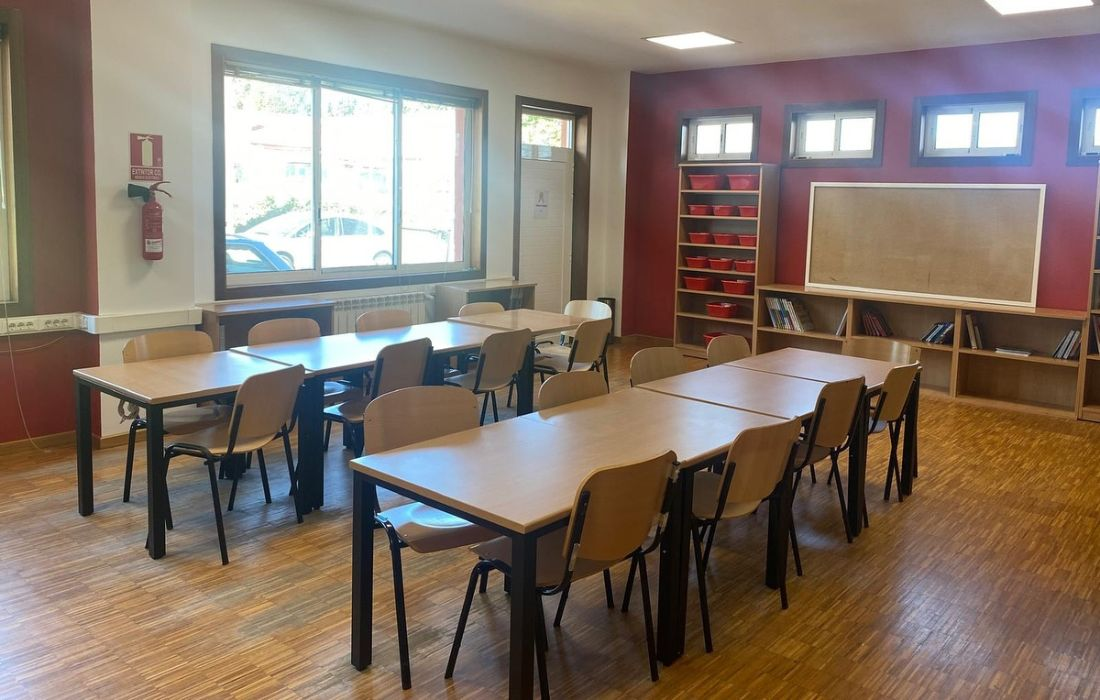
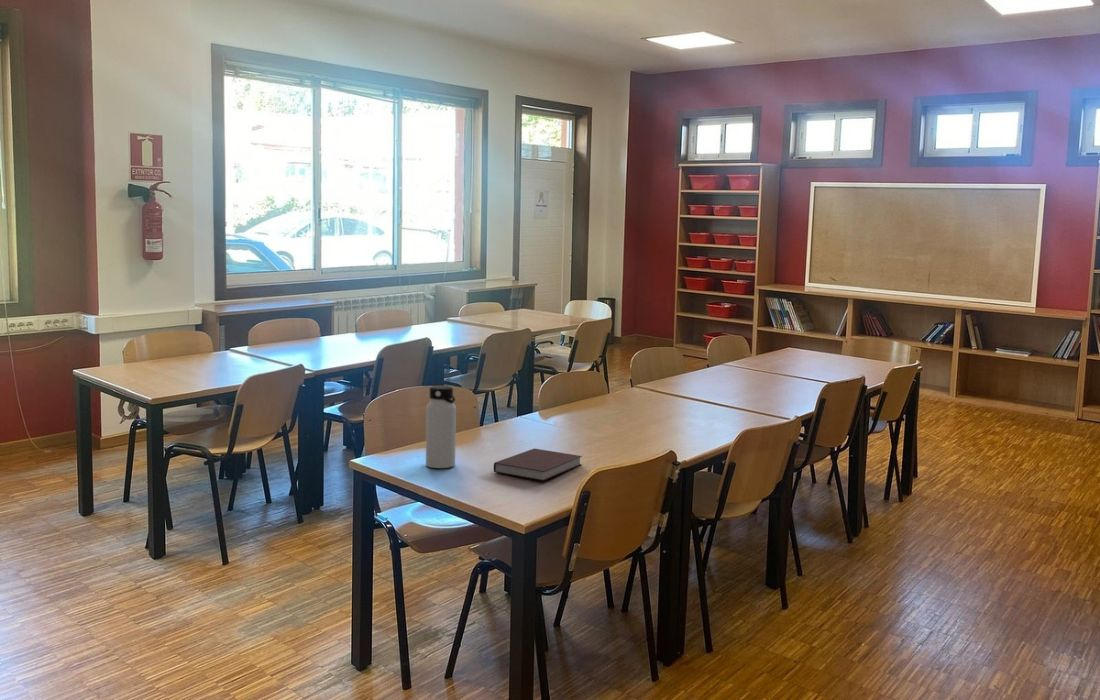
+ notebook (538, 463)
+ water bottle (440, 426)
